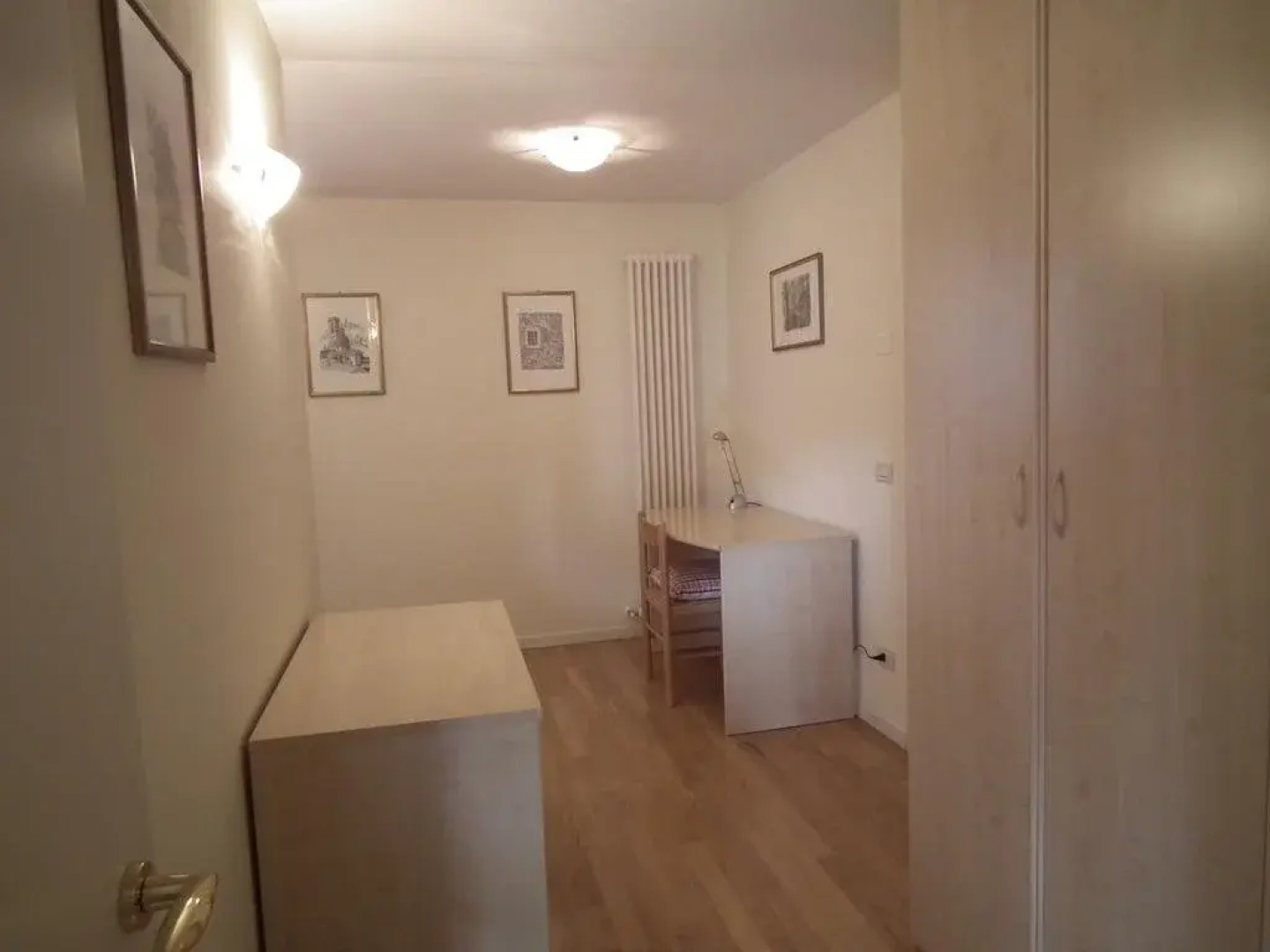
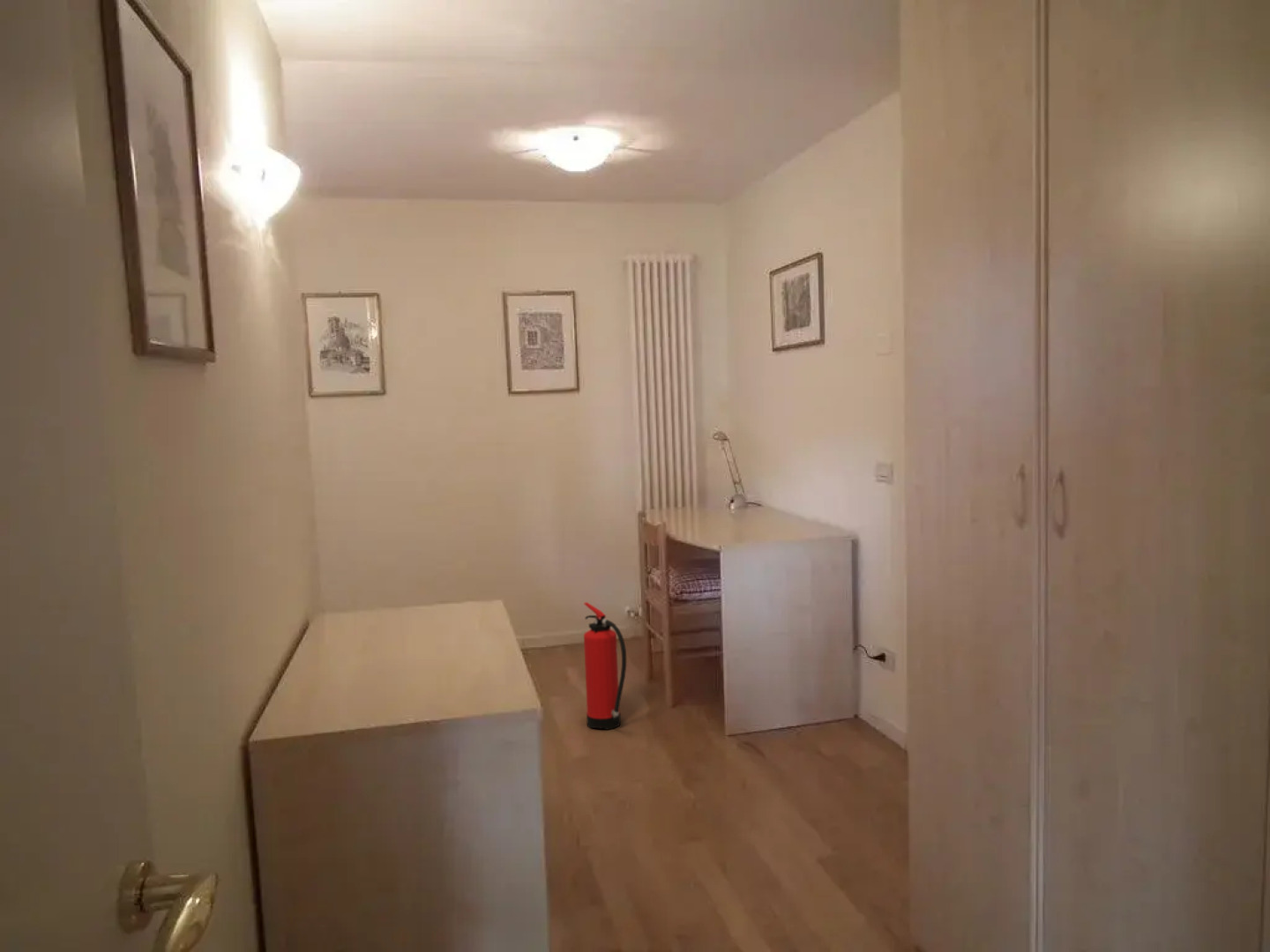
+ fire extinguisher (606, 666)
